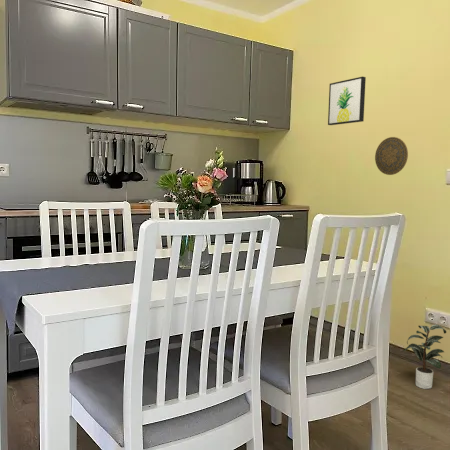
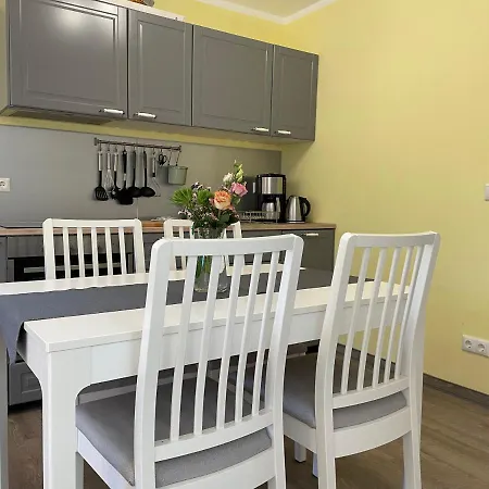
- decorative plate (390, 156)
- wall art (346, 101)
- potted plant (420, 354)
